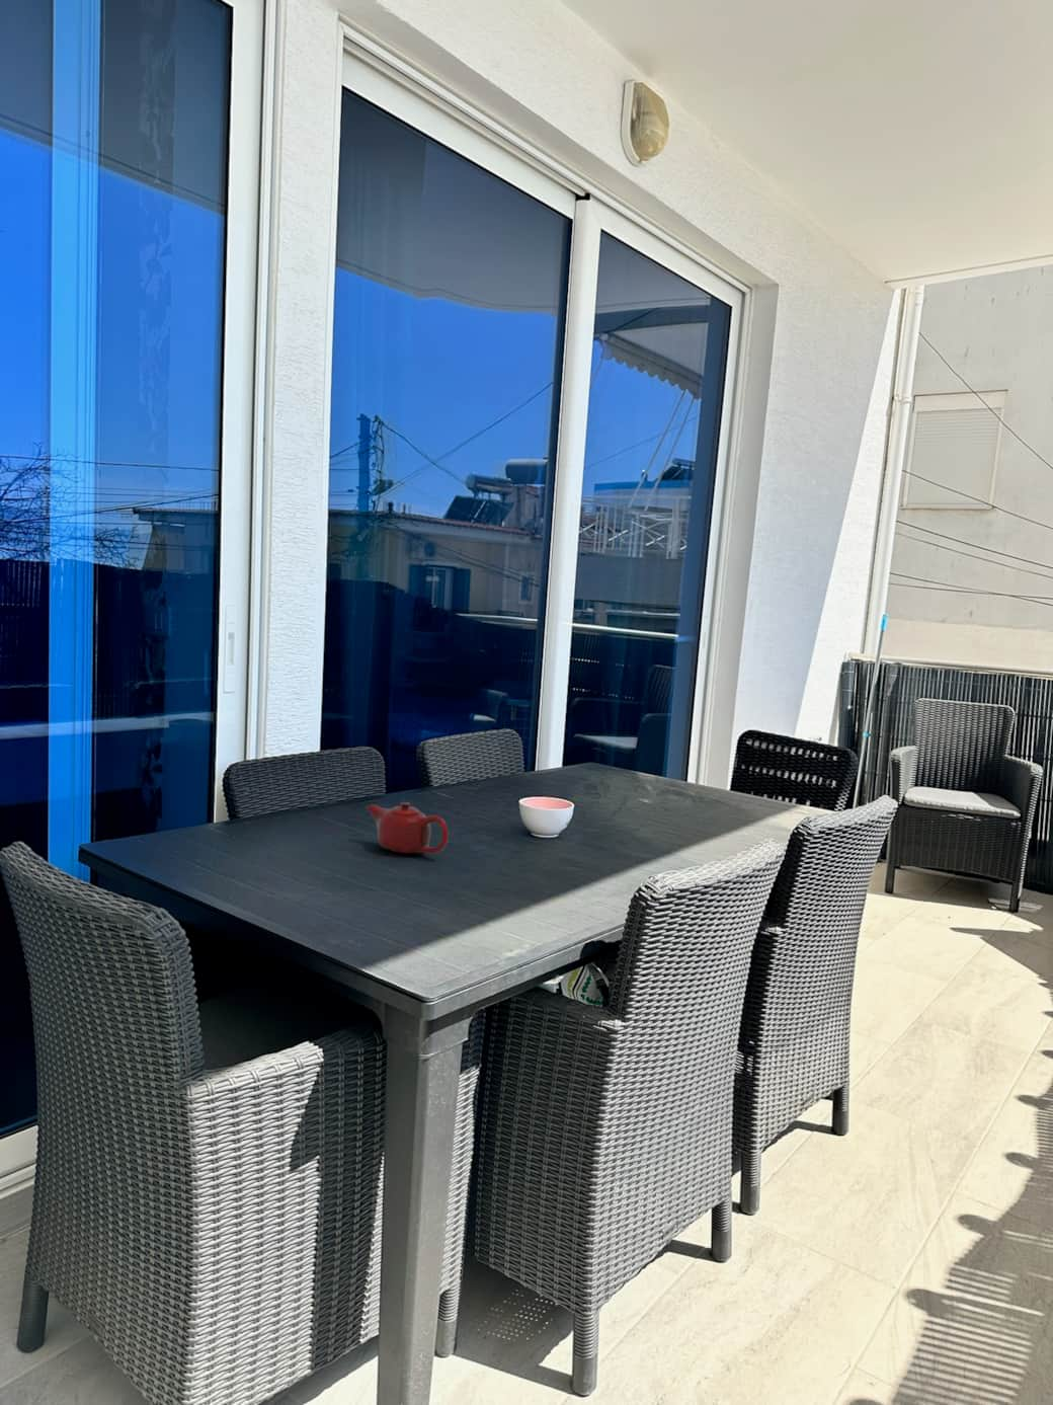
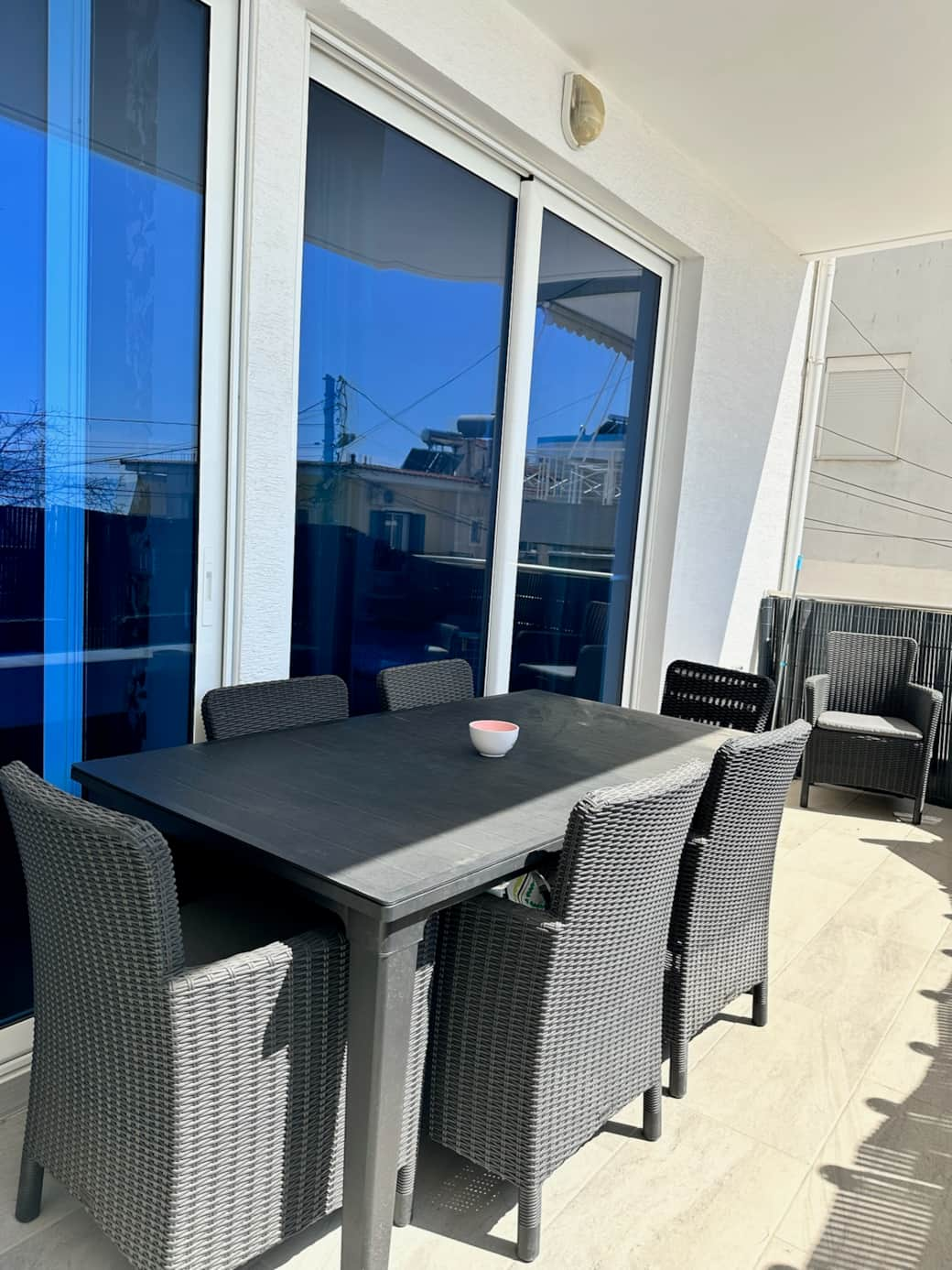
- teapot (405, 826)
